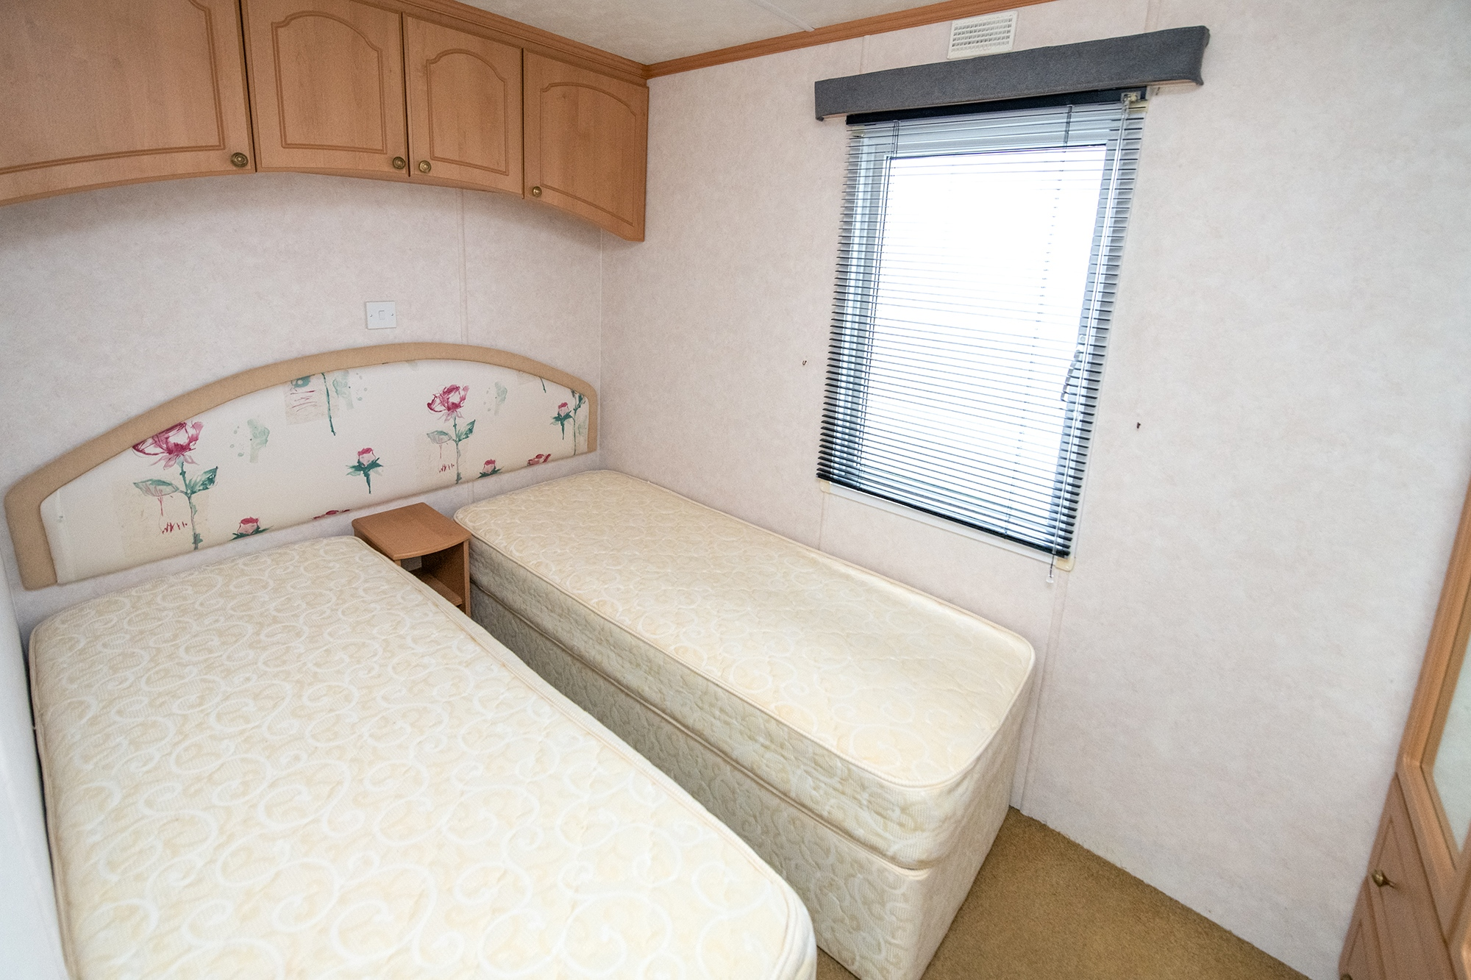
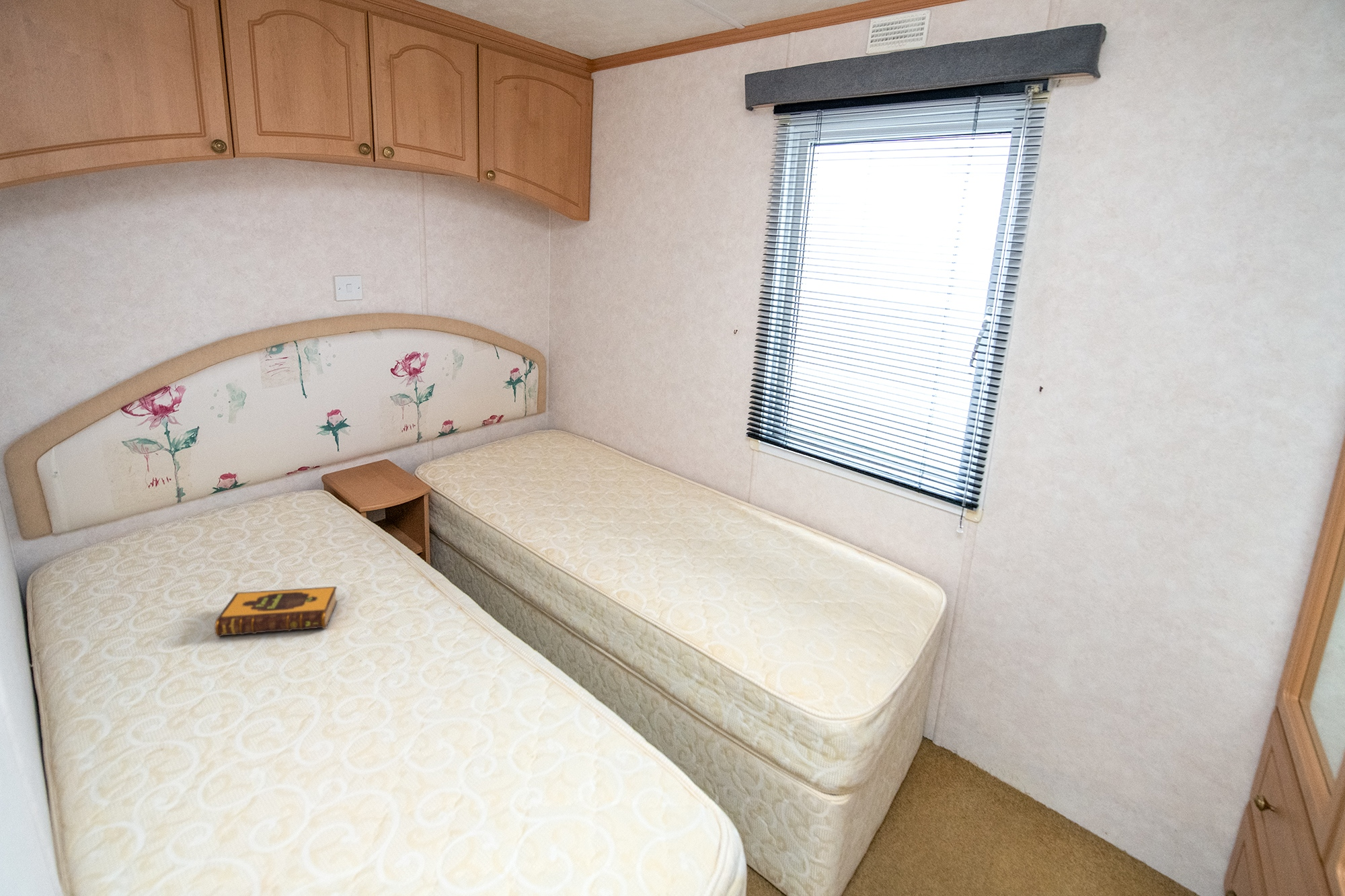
+ hardback book (279, 612)
